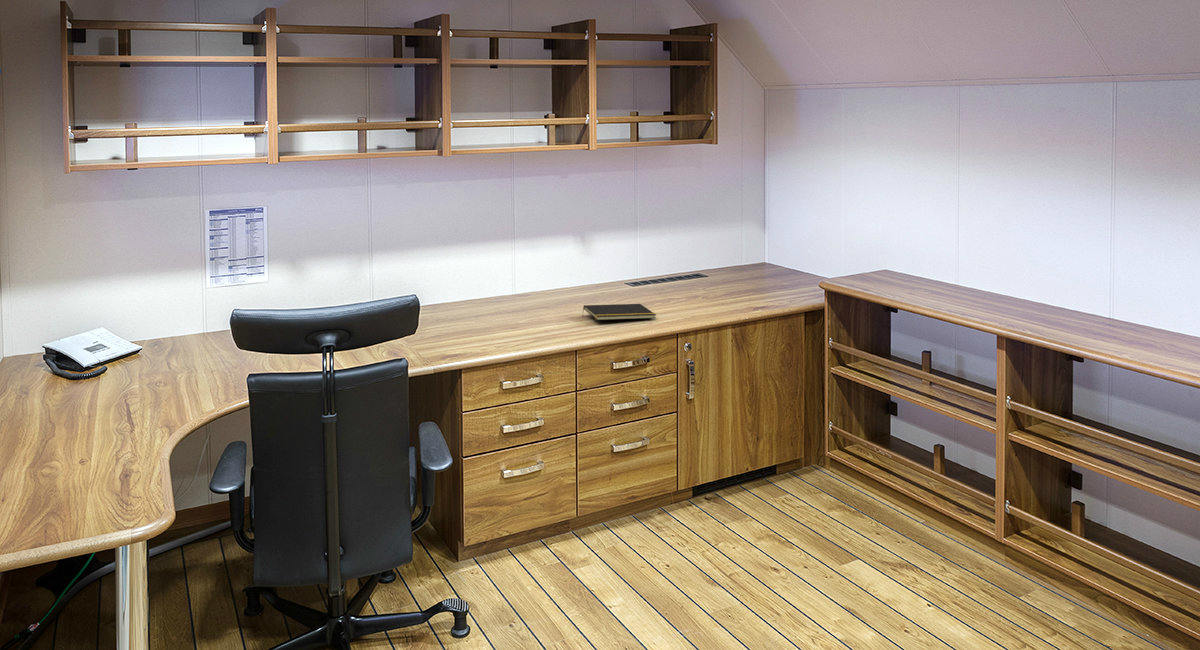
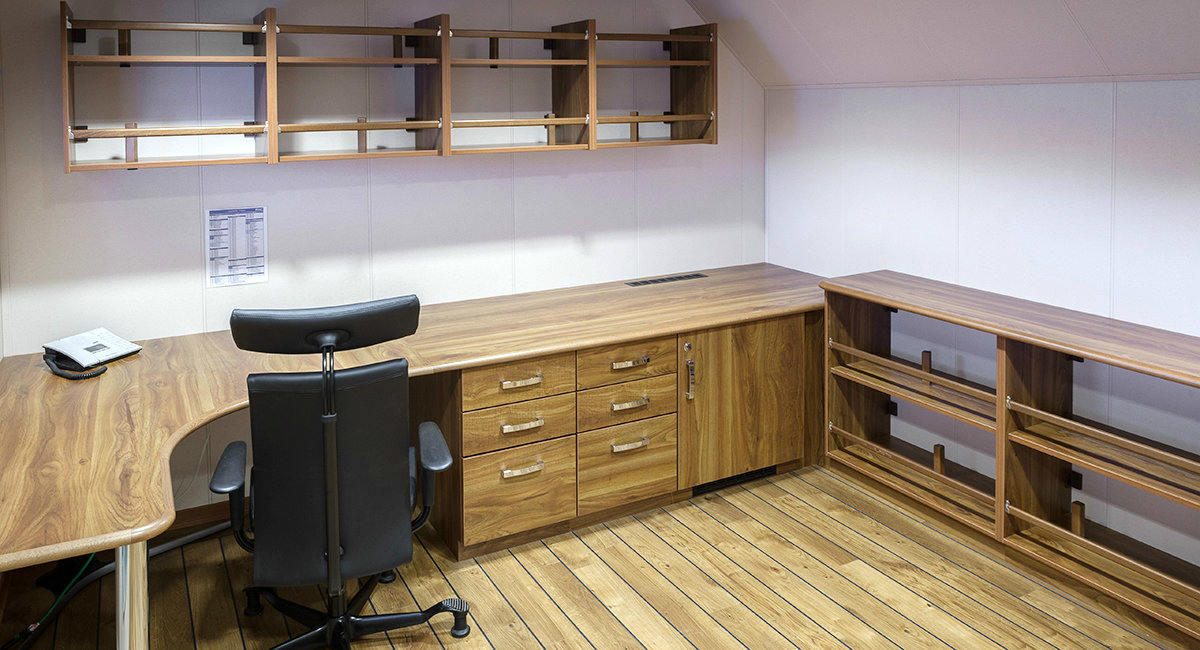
- notepad (619, 311)
